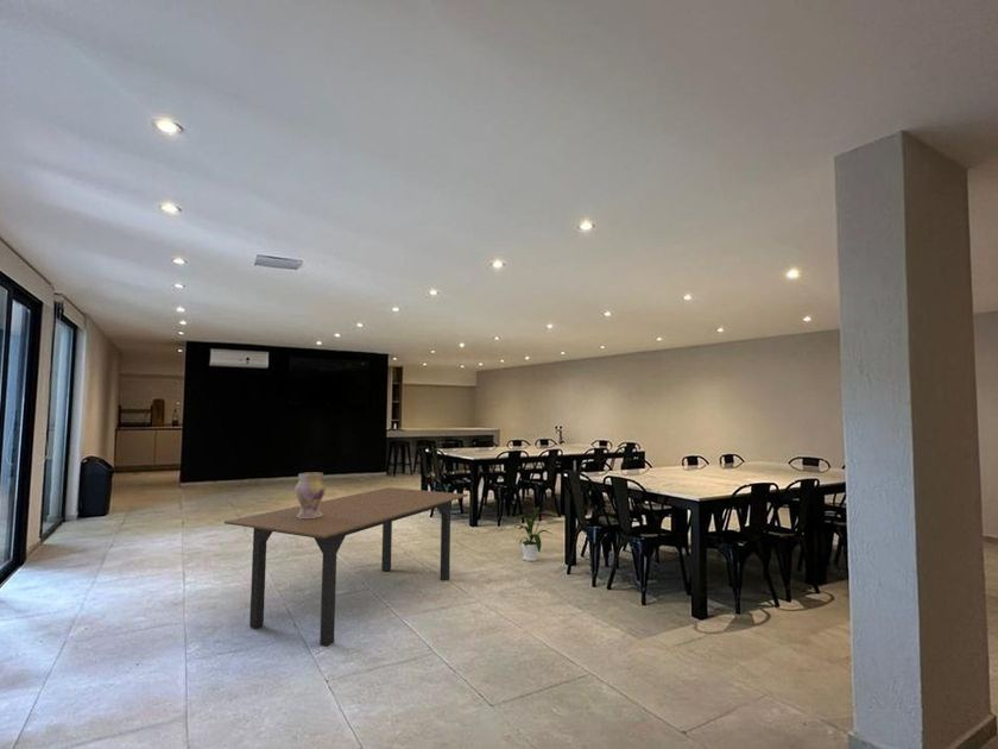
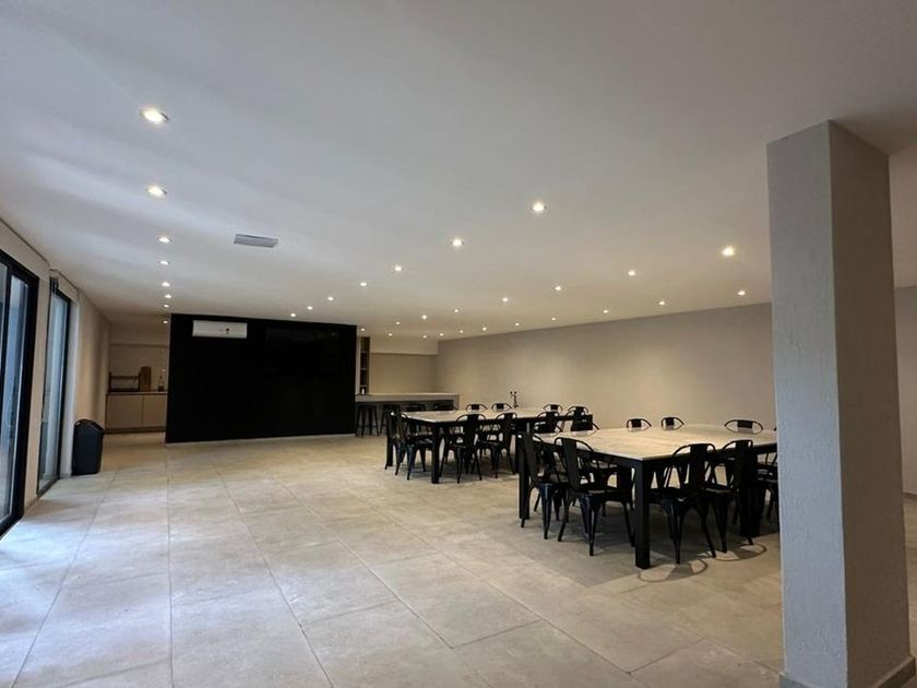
- vase (310, 495)
- dining table (383, 552)
- house plant (530, 534)
